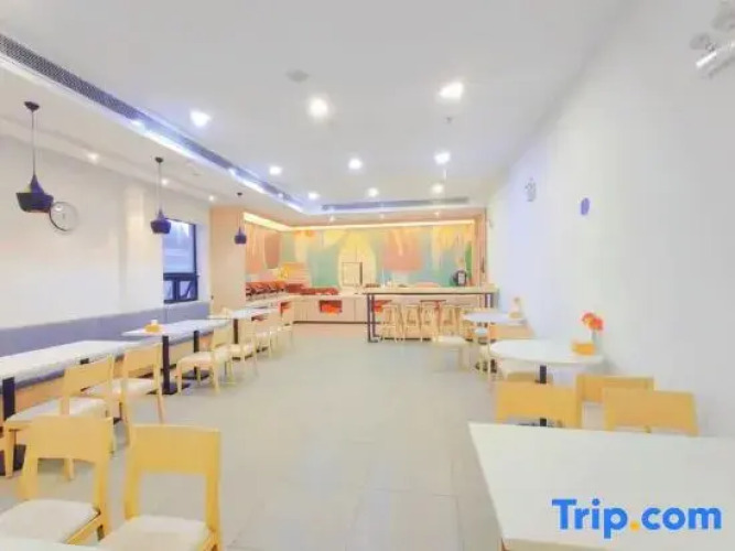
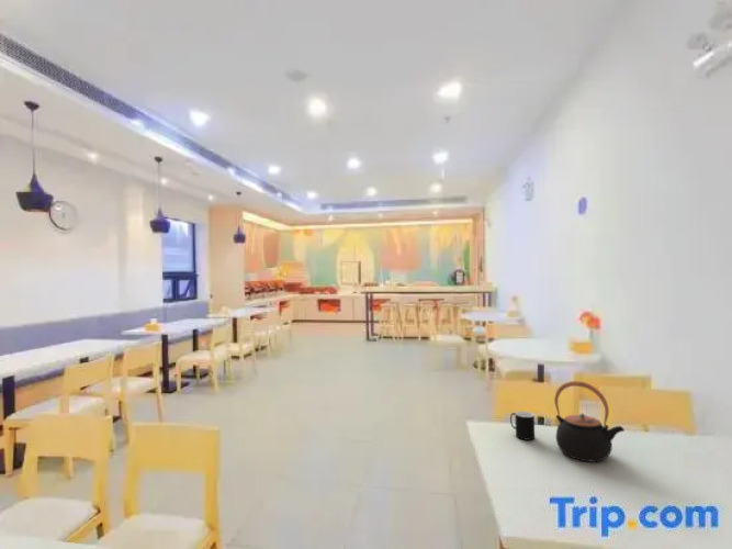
+ teapot (587, 418)
+ cup (521, 424)
